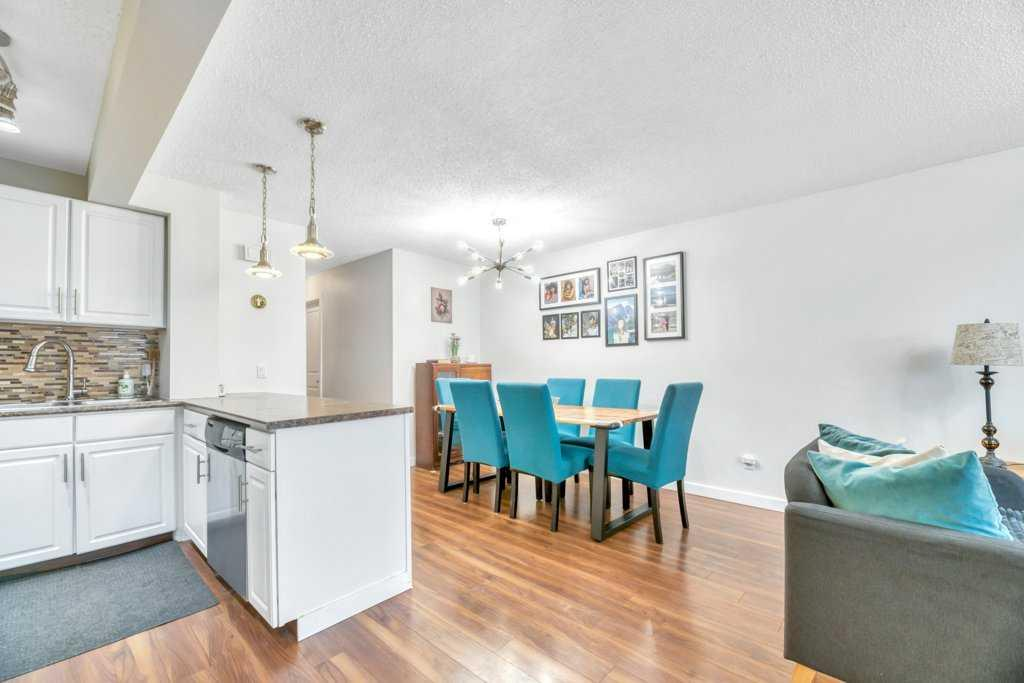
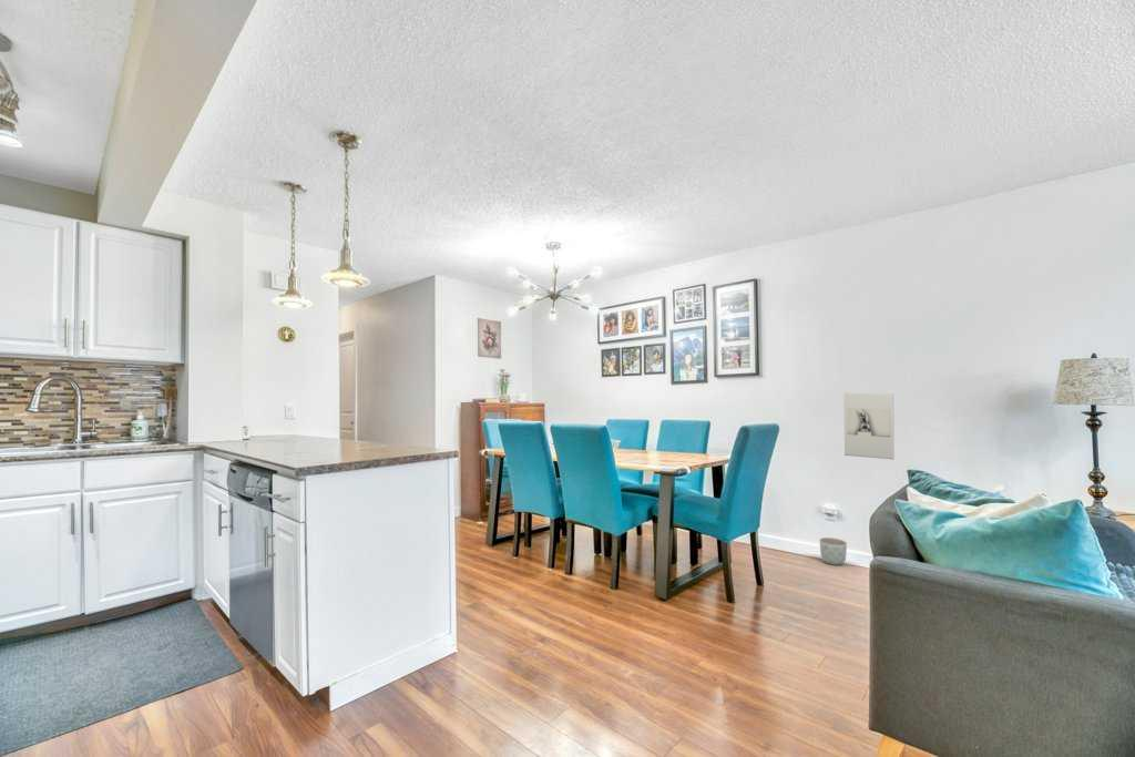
+ planter (832, 552)
+ wall sculpture (868, 424)
